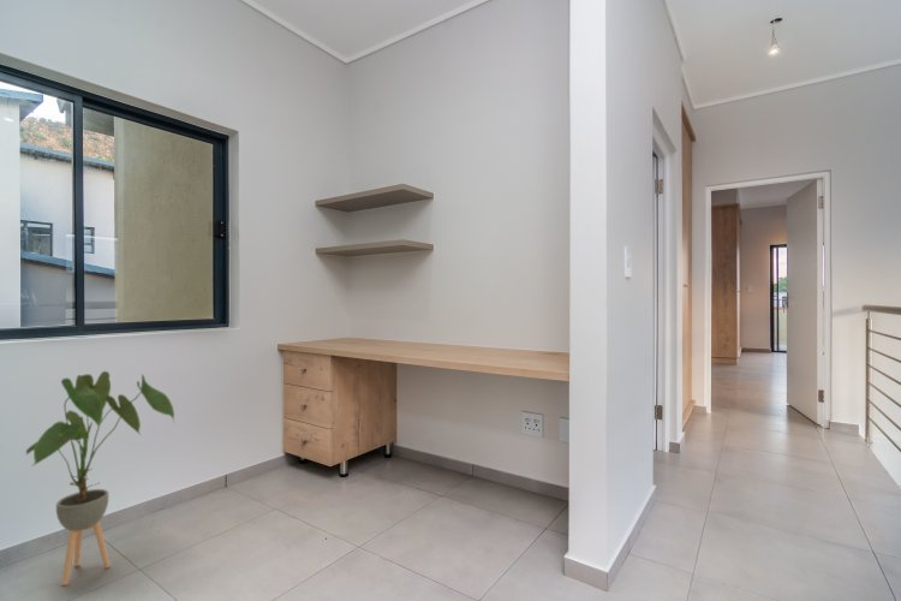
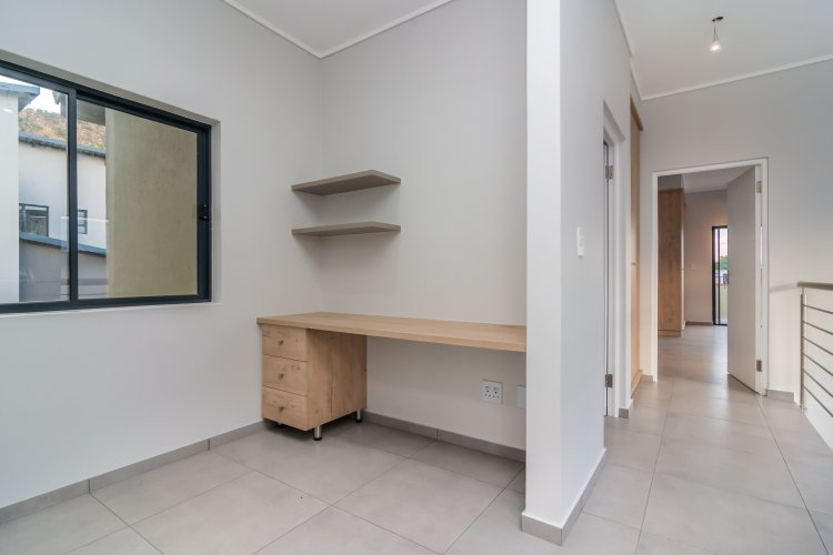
- house plant (89, 465)
